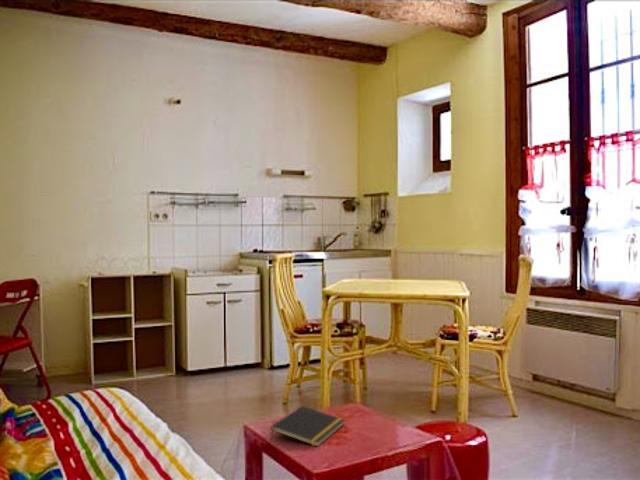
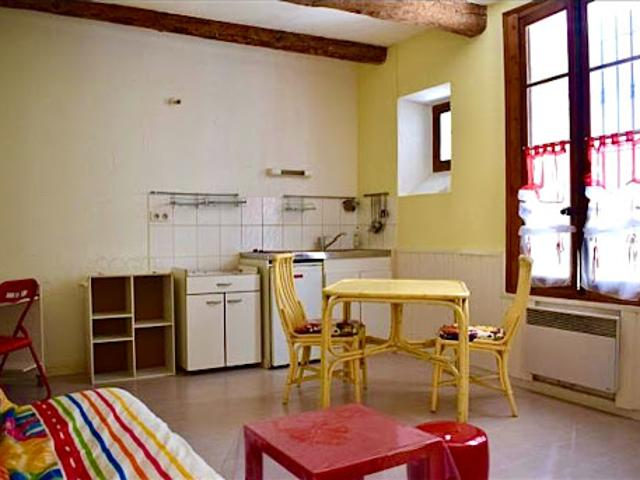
- notepad (309, 424)
